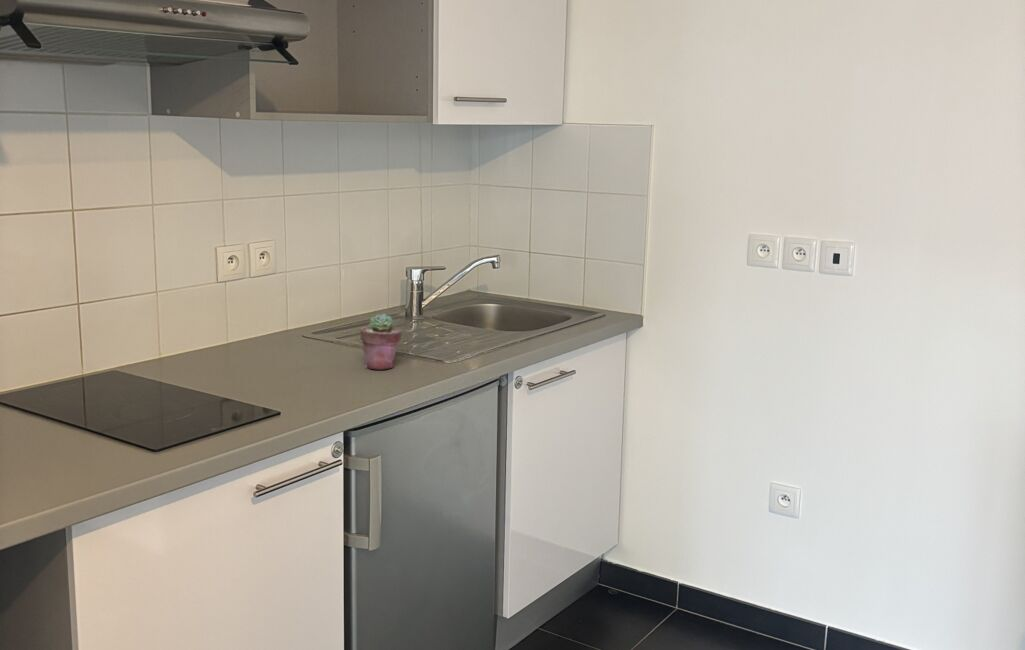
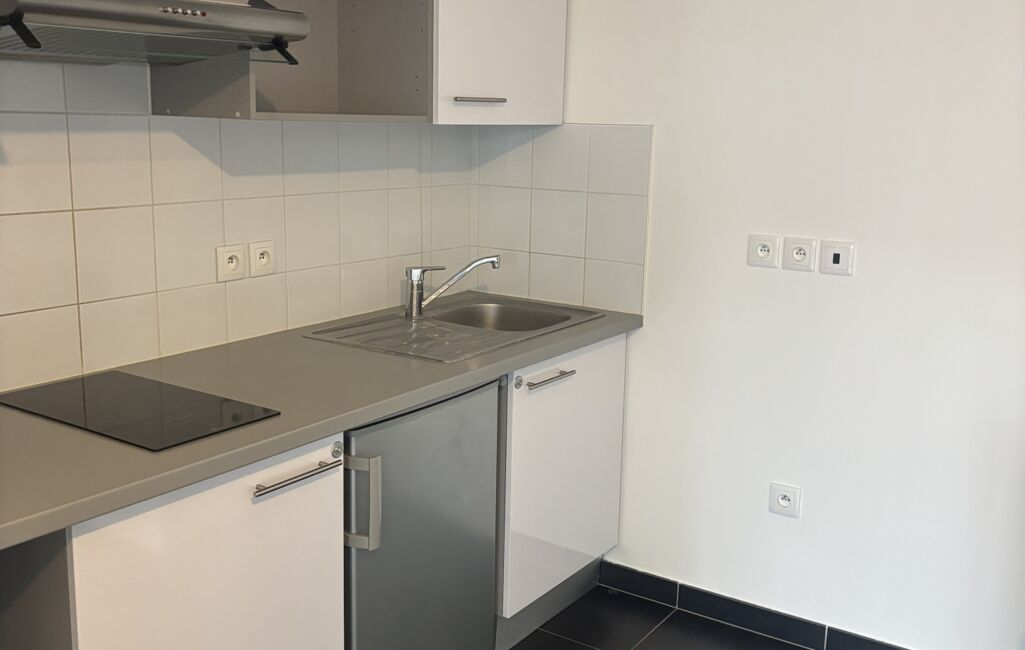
- potted succulent (380, 340)
